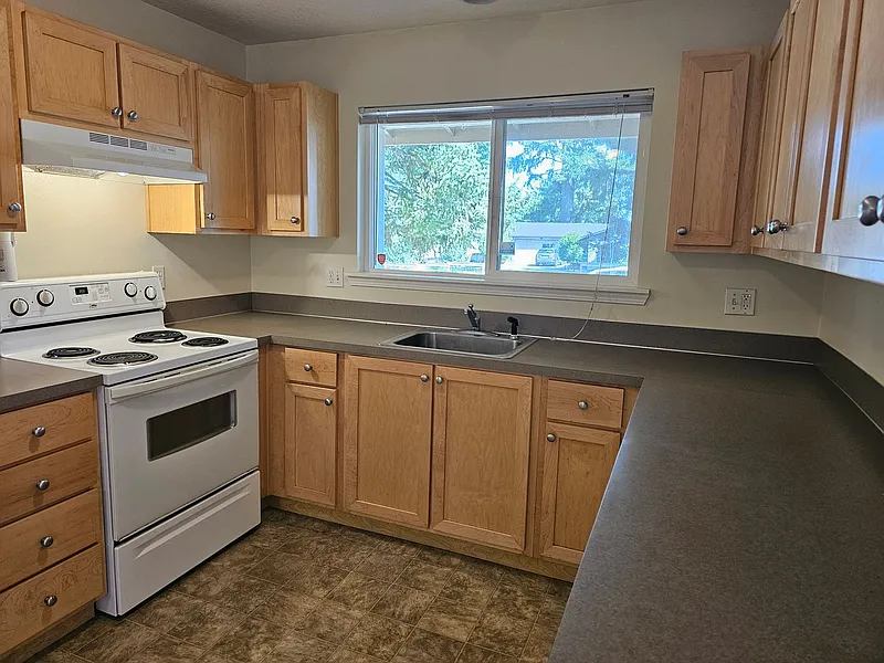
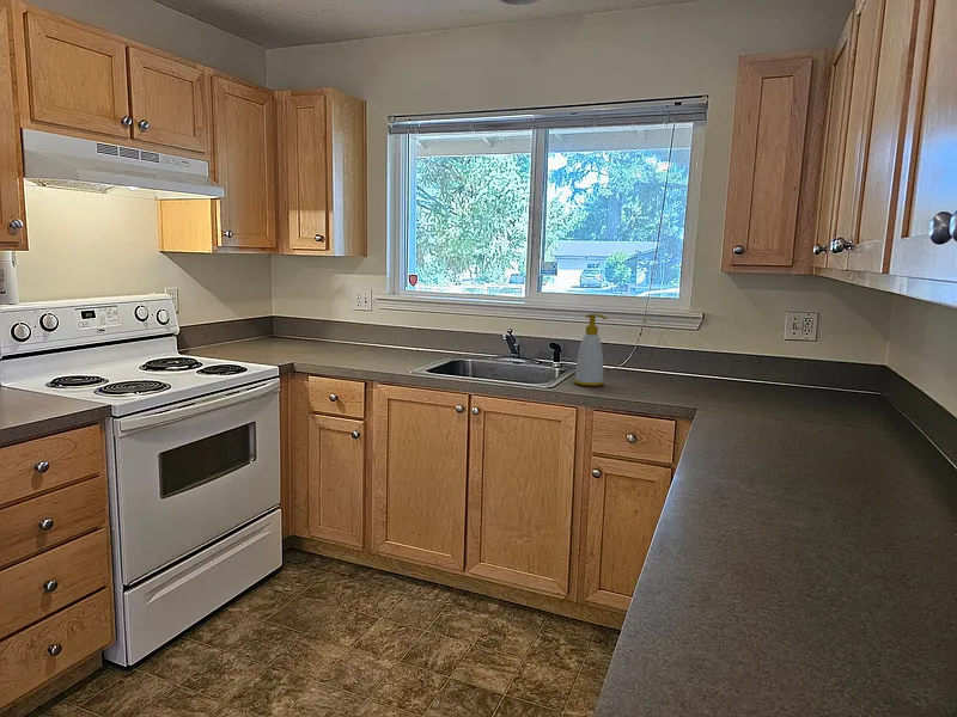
+ soap bottle (591, 349)
